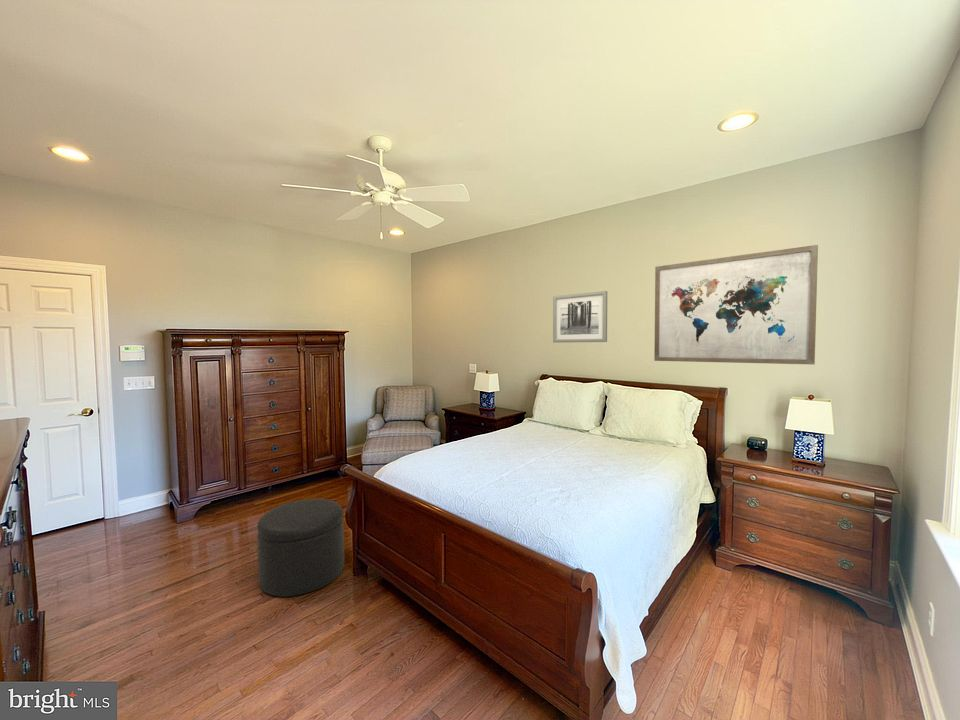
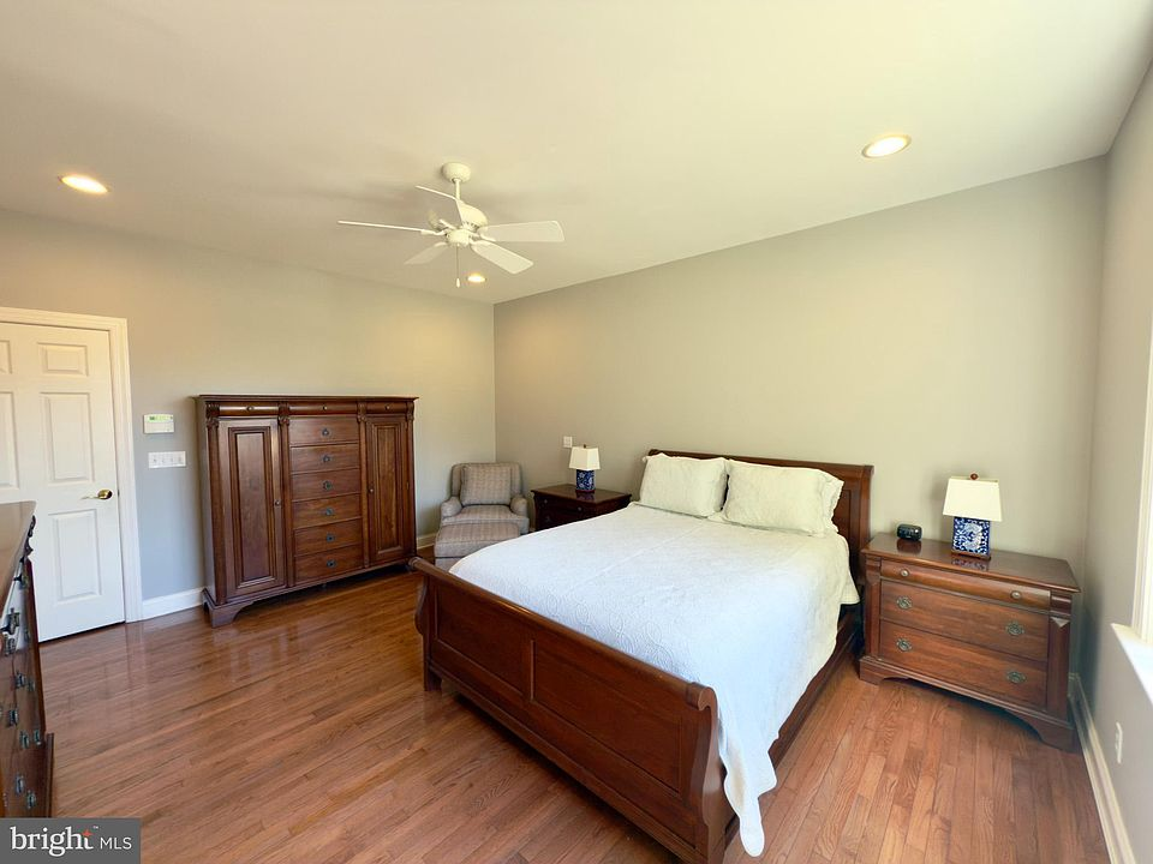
- ottoman (302, 541)
- wall art (578, 318)
- wall art (726, 310)
